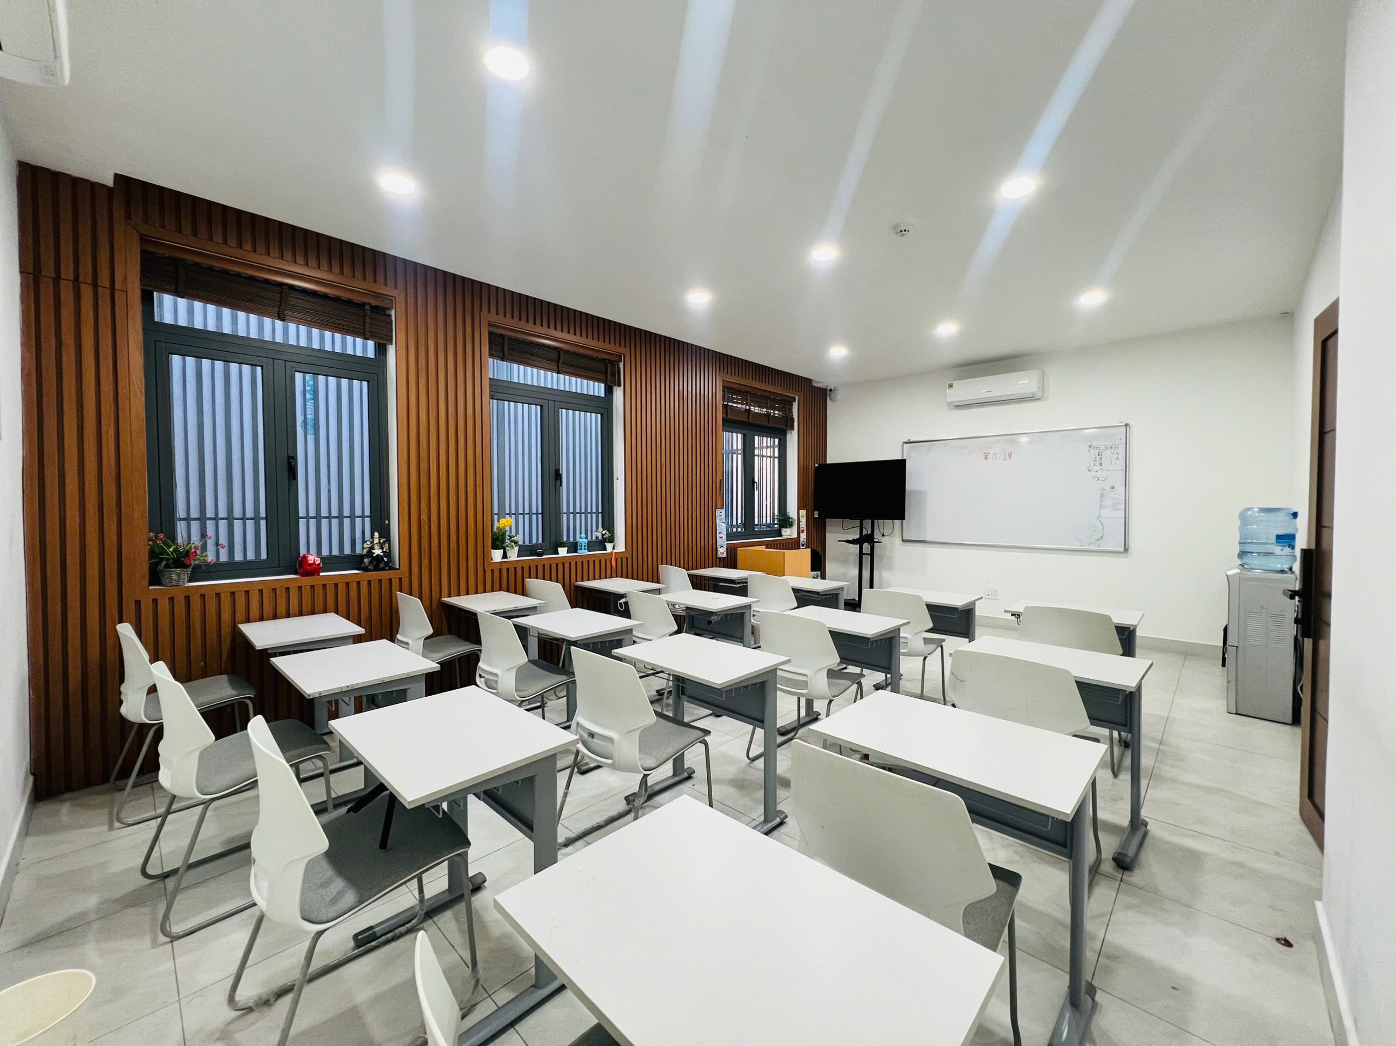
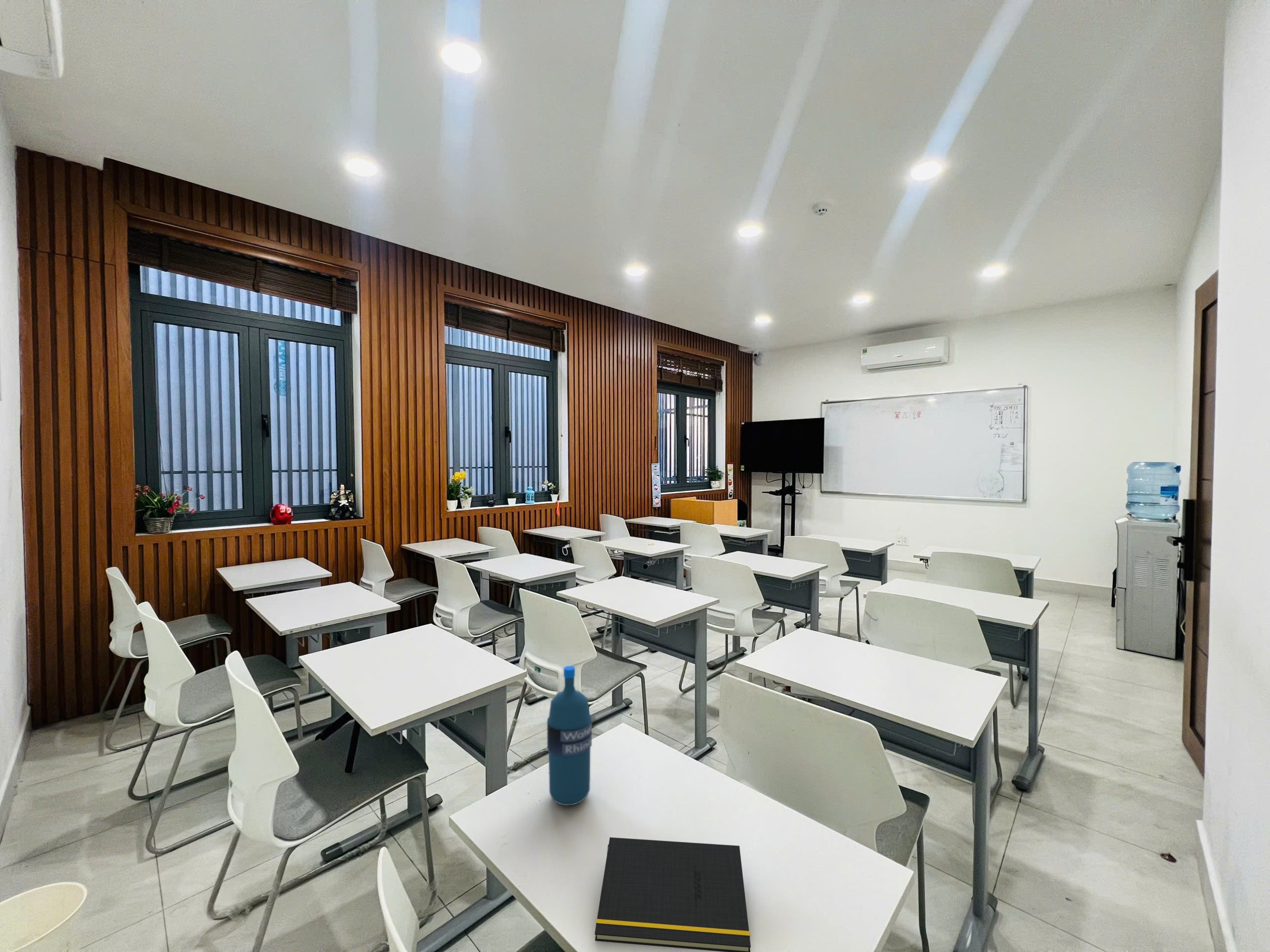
+ water bottle (570, 732)
+ notepad (673, 889)
